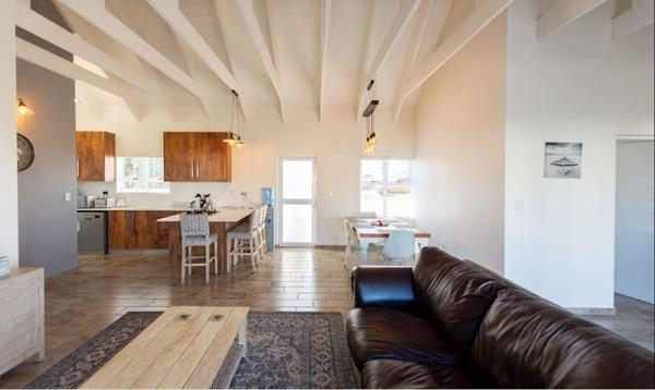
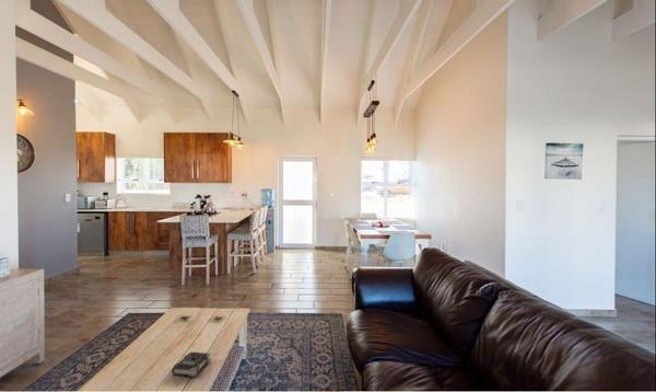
+ book (191, 362)
